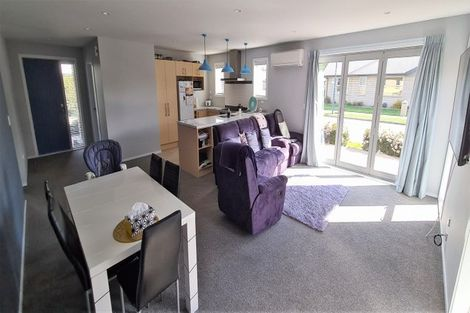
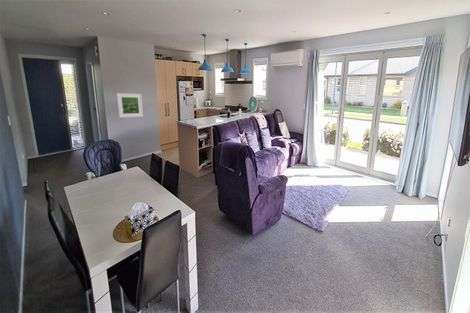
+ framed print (130, 105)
